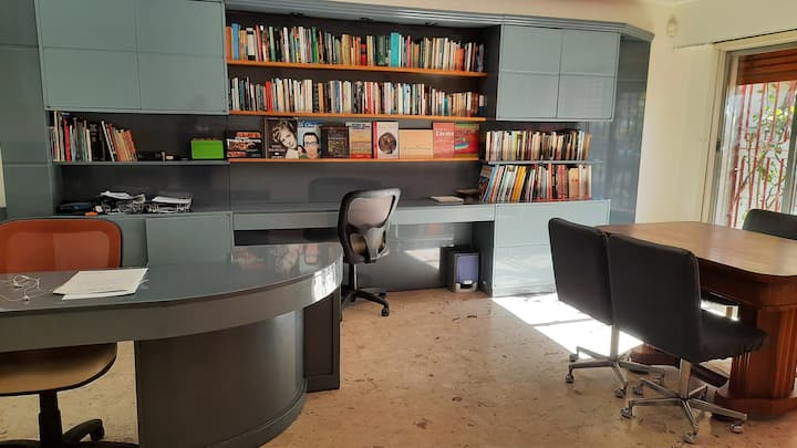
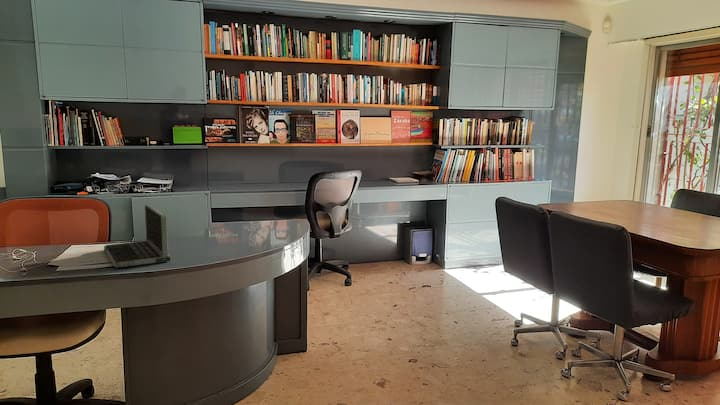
+ laptop (146, 232)
